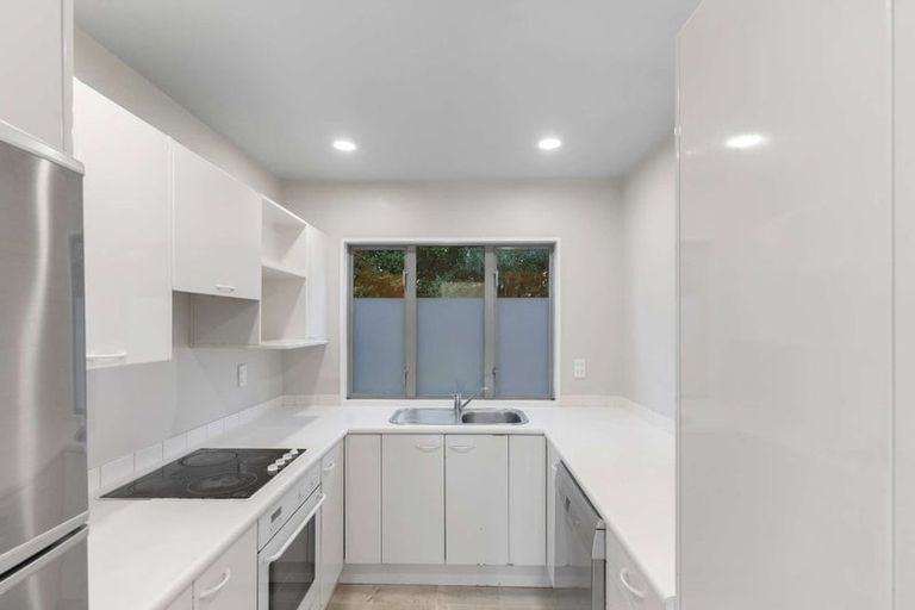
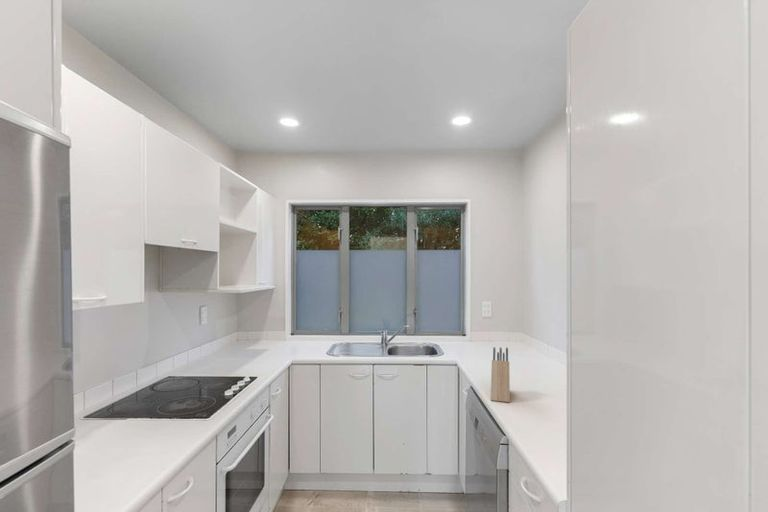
+ knife block (500, 372)
